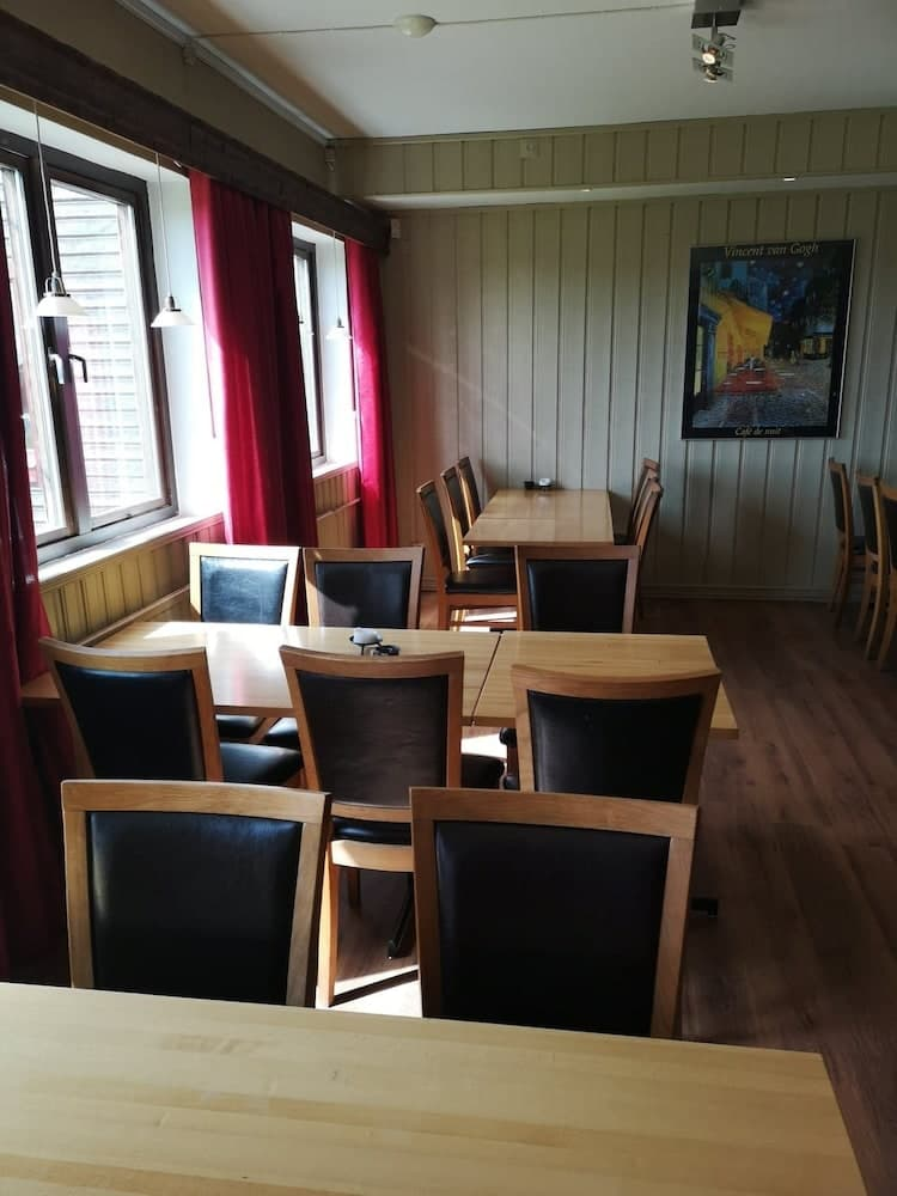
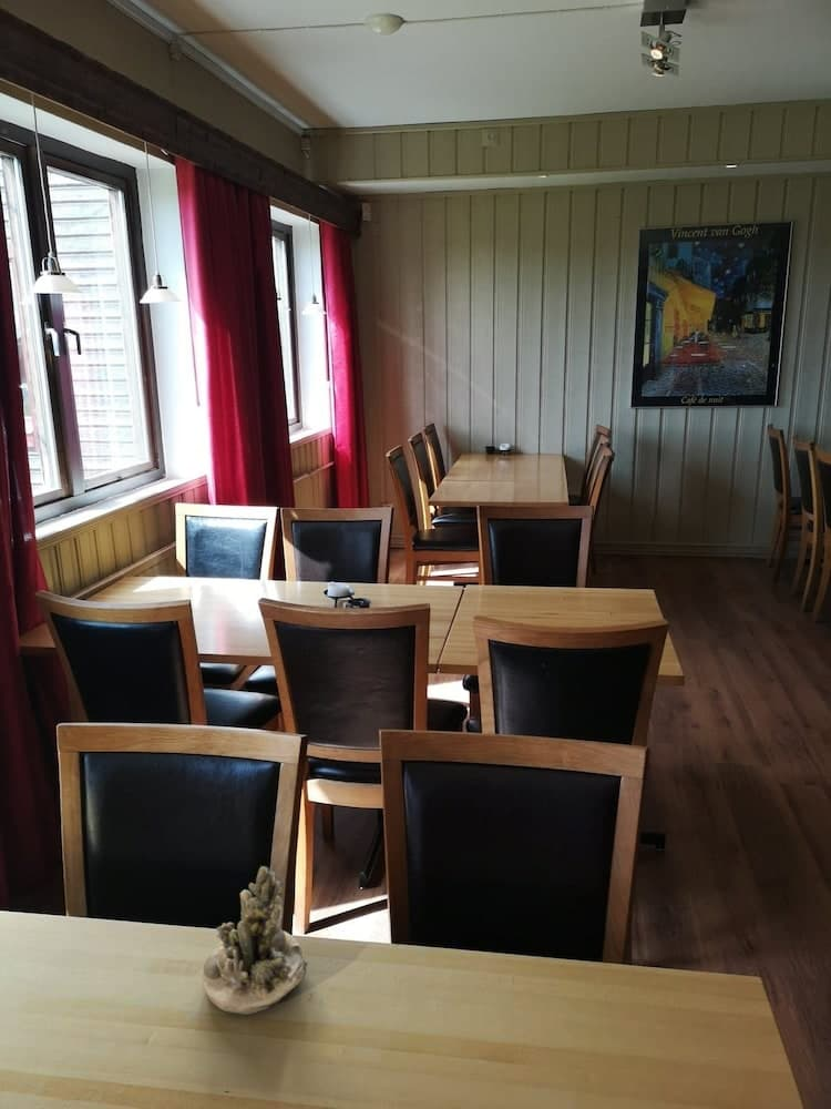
+ succulent planter (250, 928)
